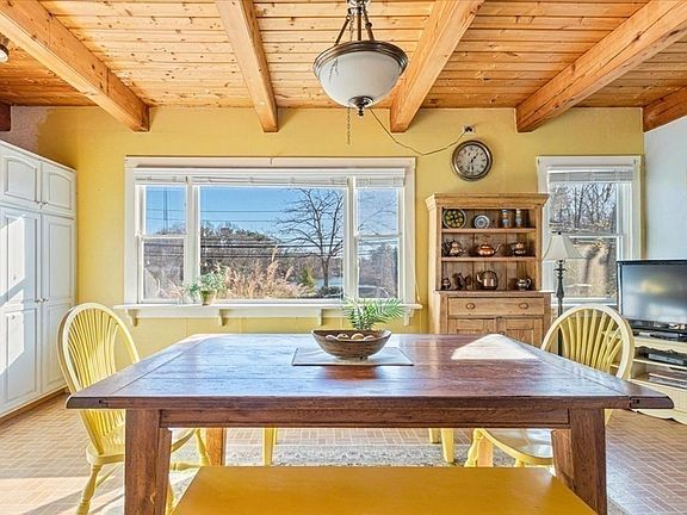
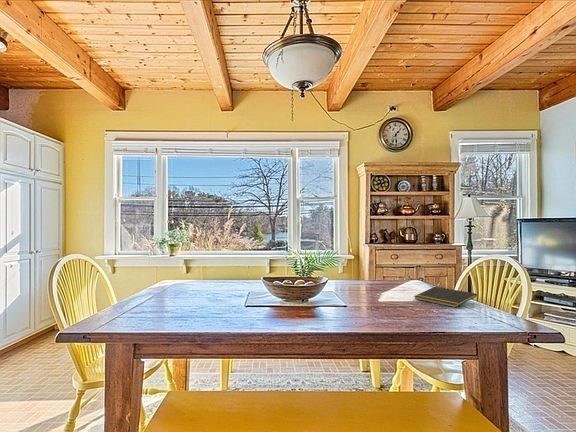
+ notepad (444, 296)
